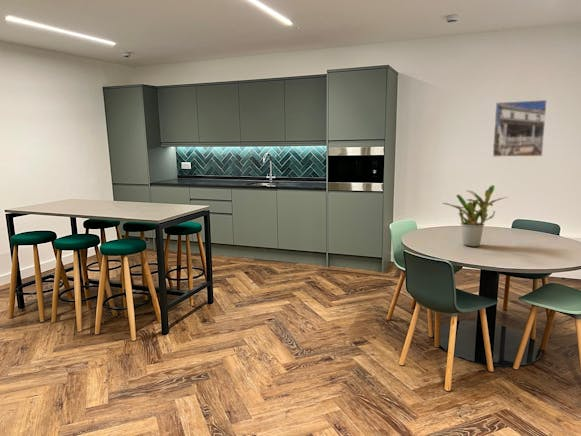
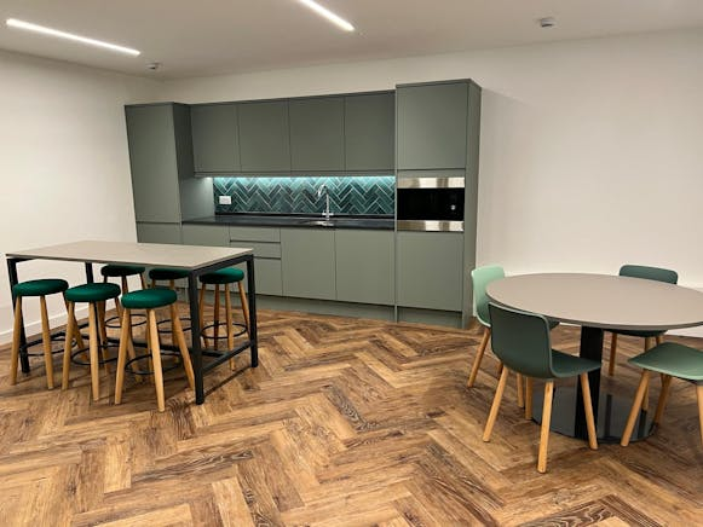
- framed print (518, 129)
- potted plant (478, 216)
